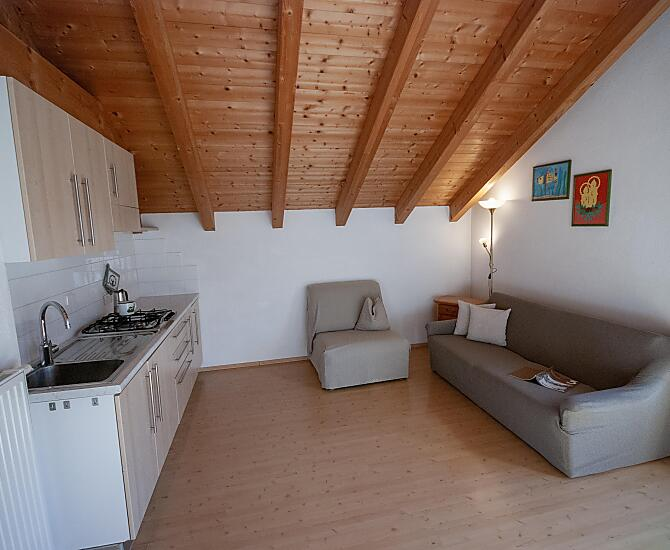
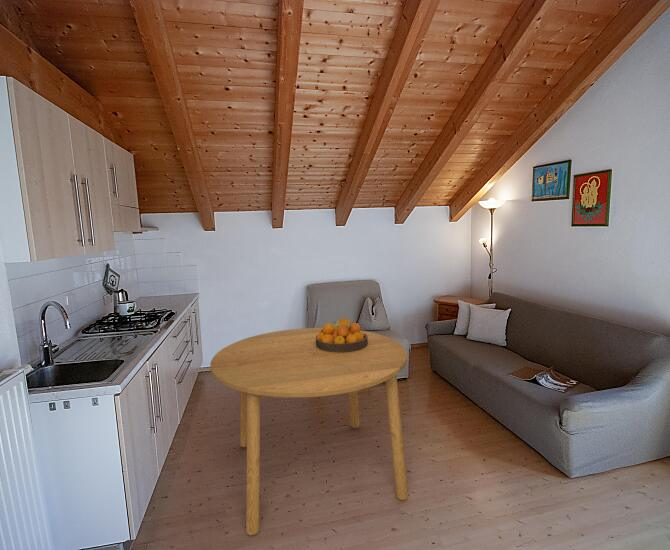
+ dining table (312, 396)
+ fruit bowl (341, 332)
